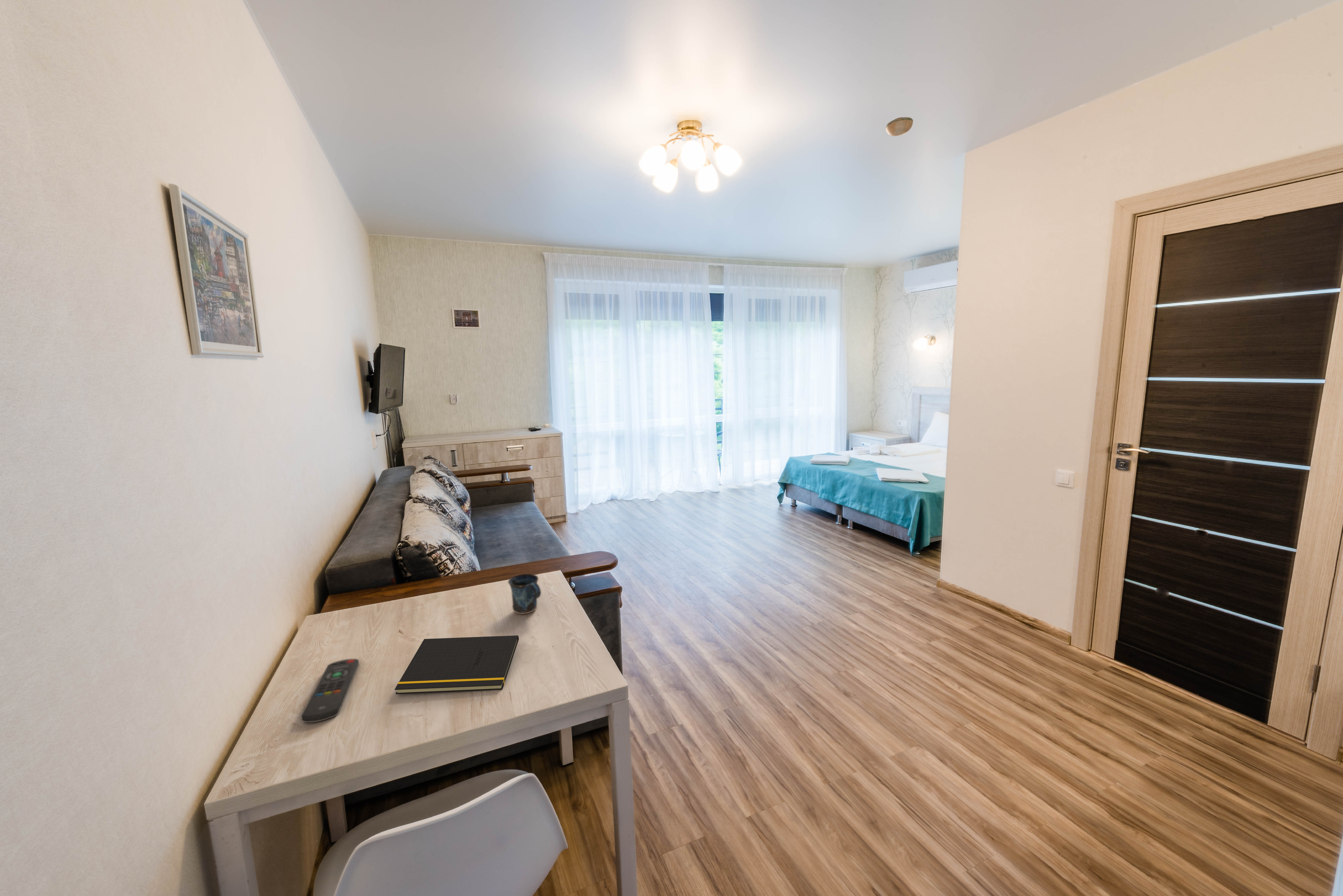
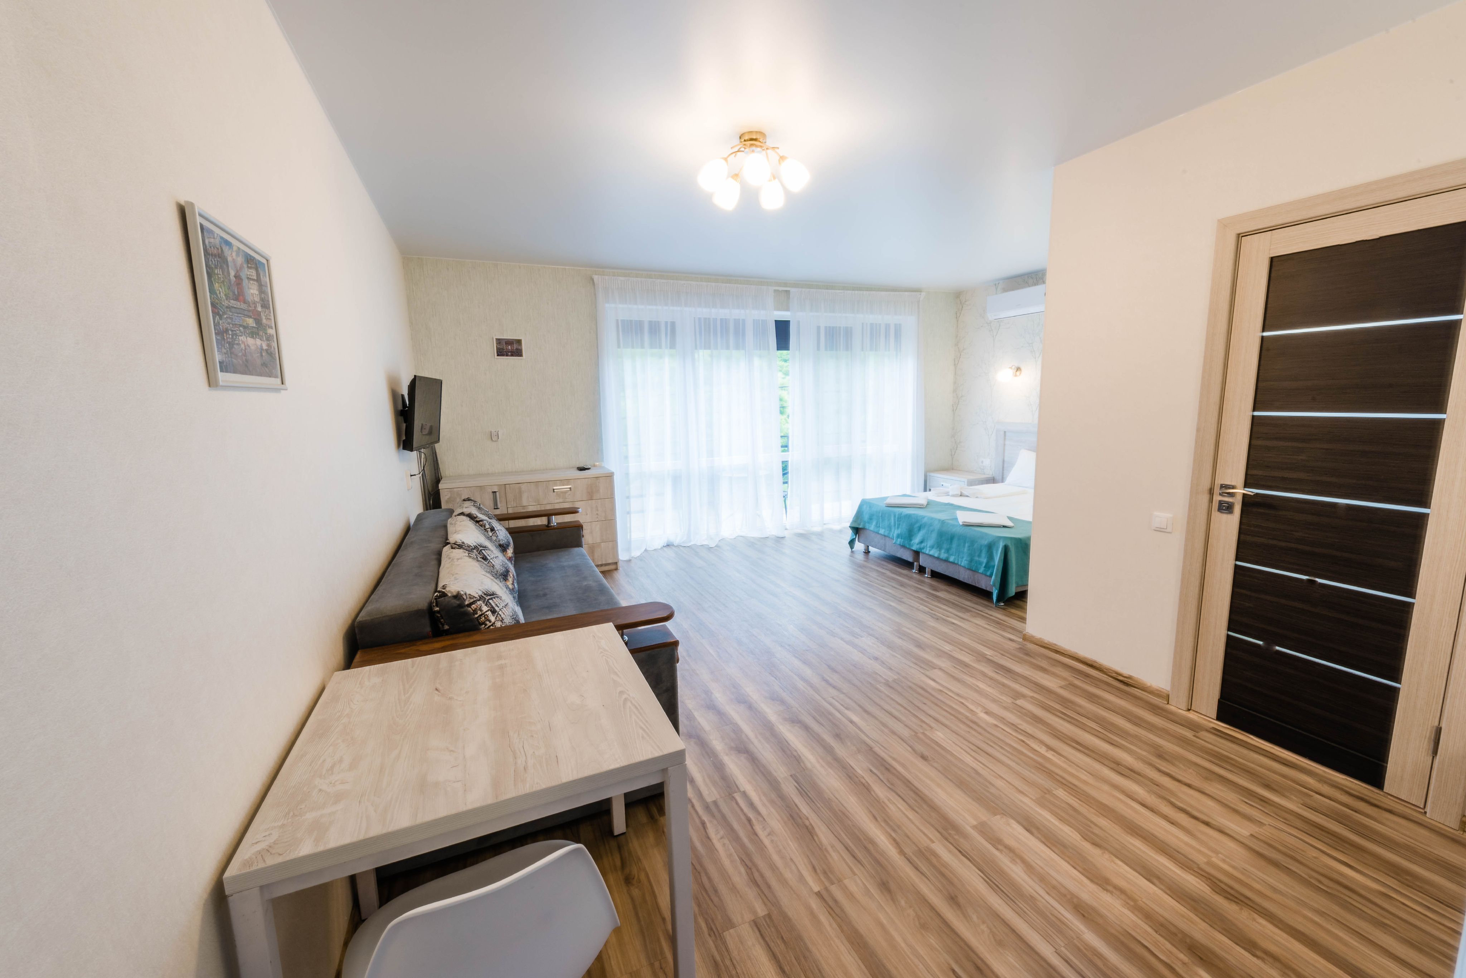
- smoke detector (899, 127)
- mug (525, 596)
- remote control (332, 687)
- notepad (461, 663)
